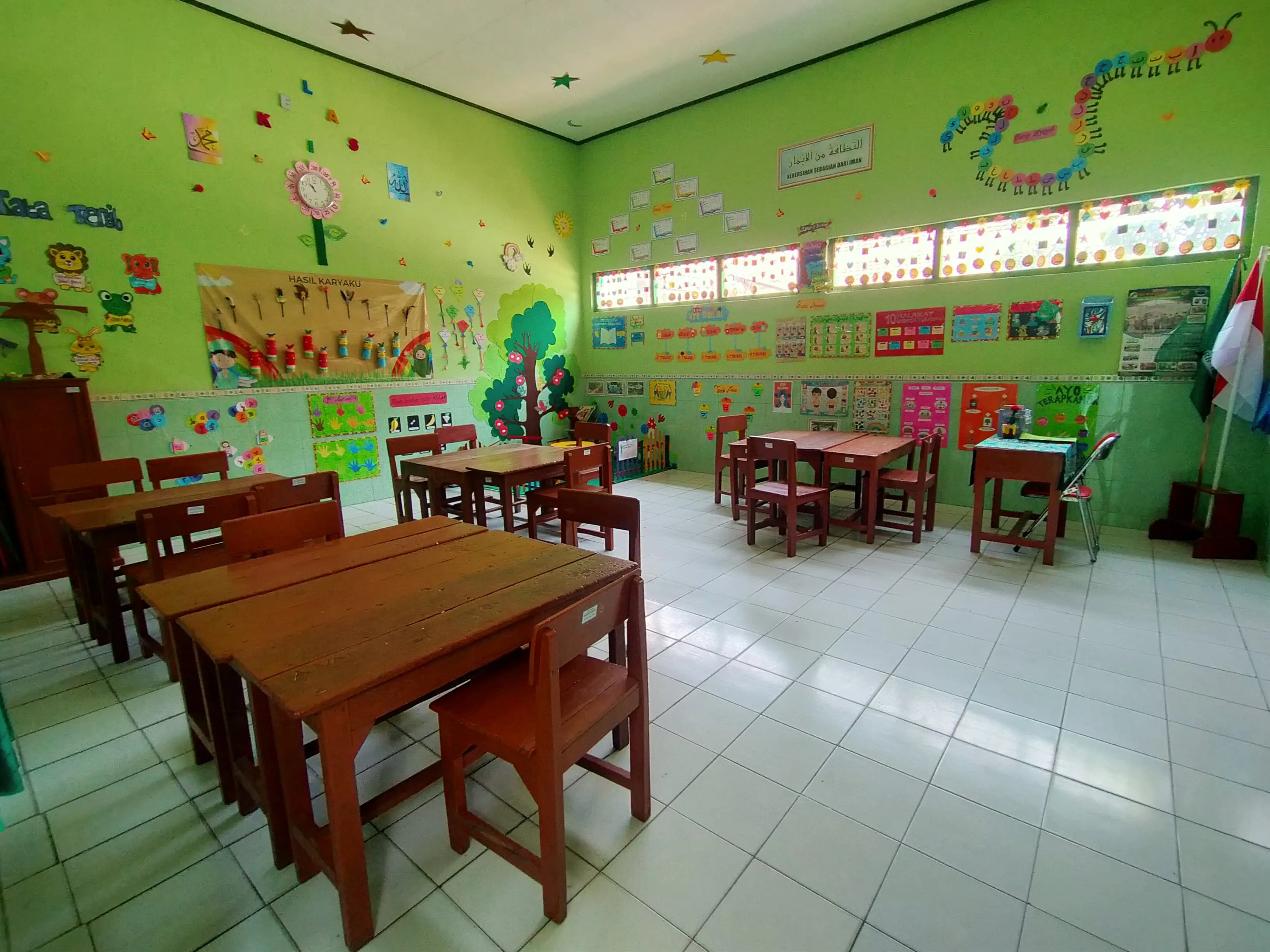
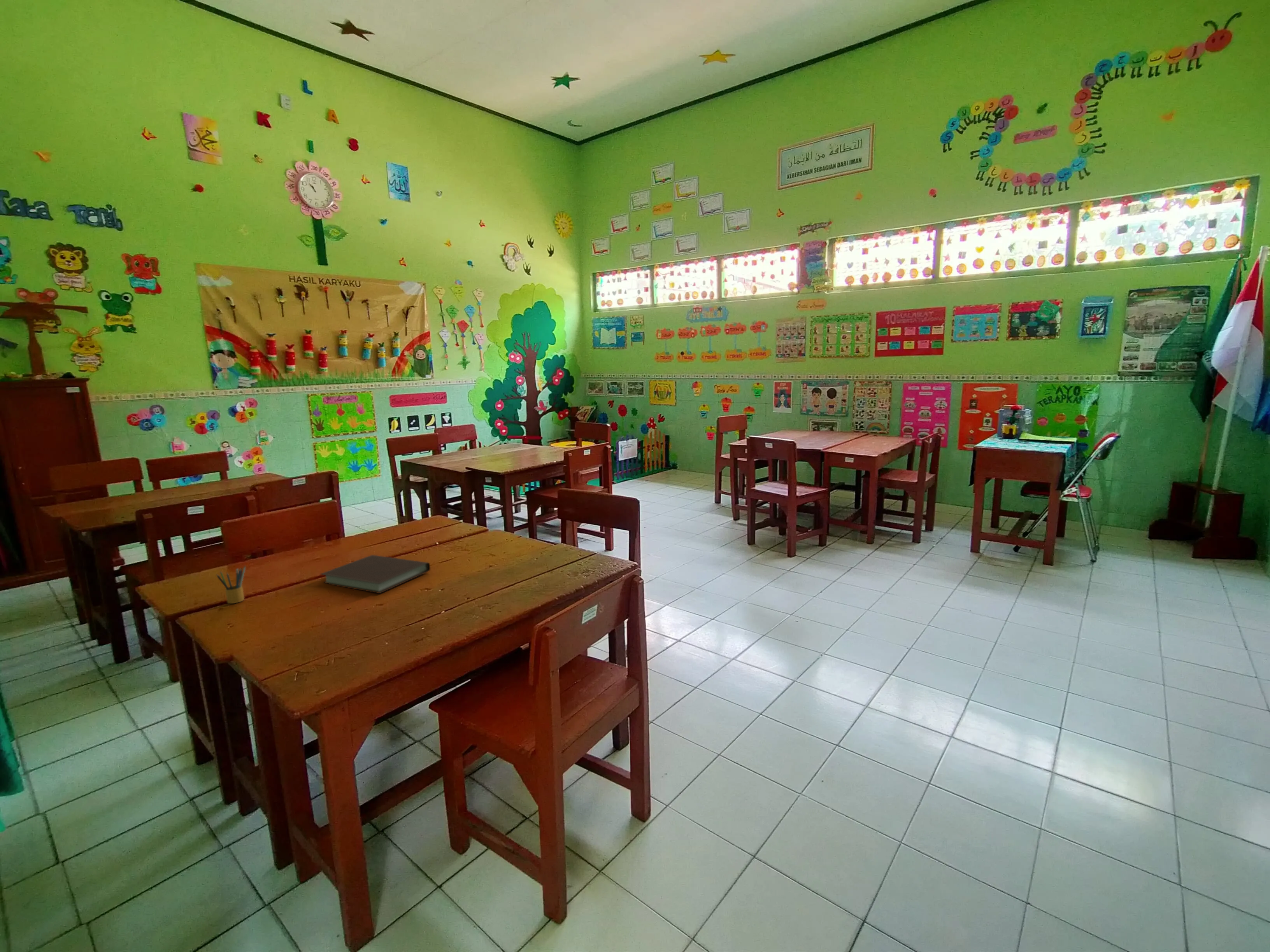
+ pencil box (232, 585)
+ notebook (376, 572)
